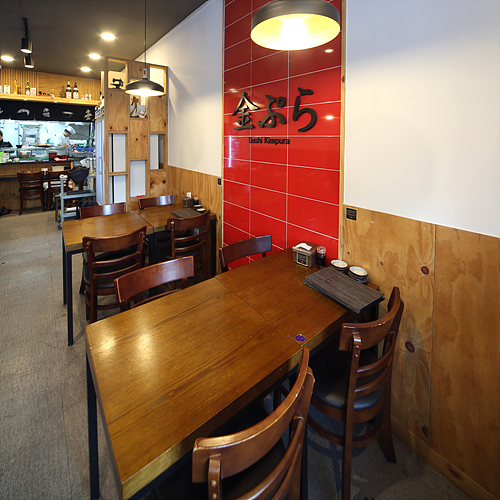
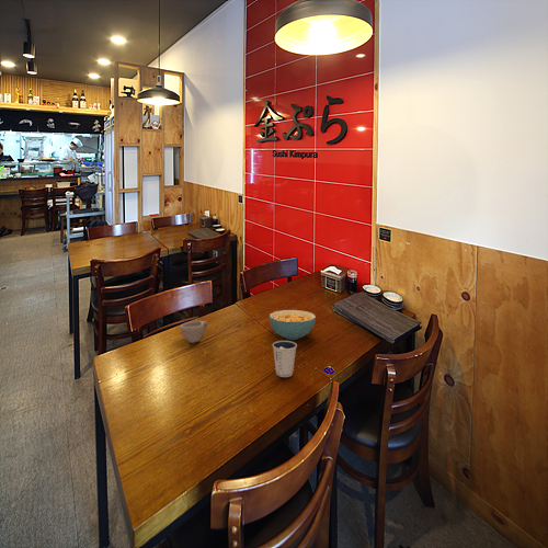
+ cup (195, 331)
+ cereal bowl (292, 327)
+ dixie cup (284, 358)
